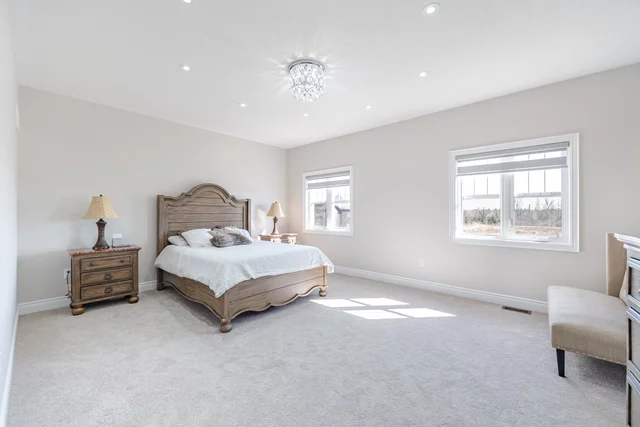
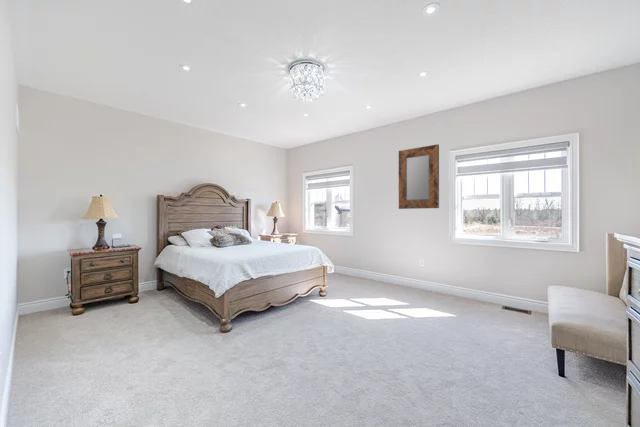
+ home mirror (417, 178)
